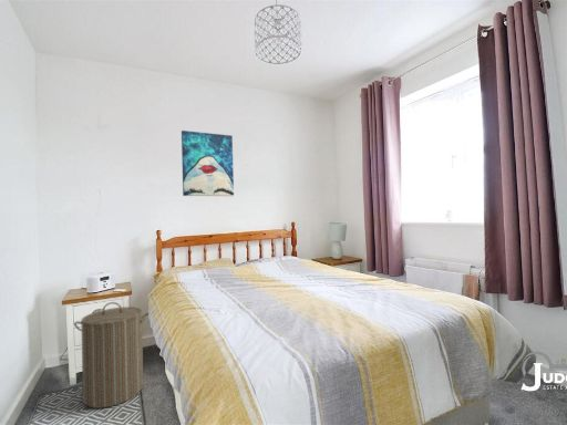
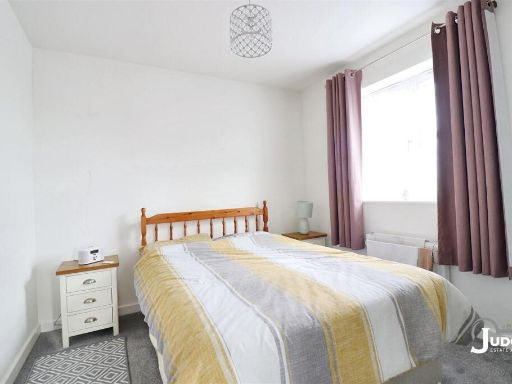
- wall art (208, 164)
- laundry hamper (113, 346)
